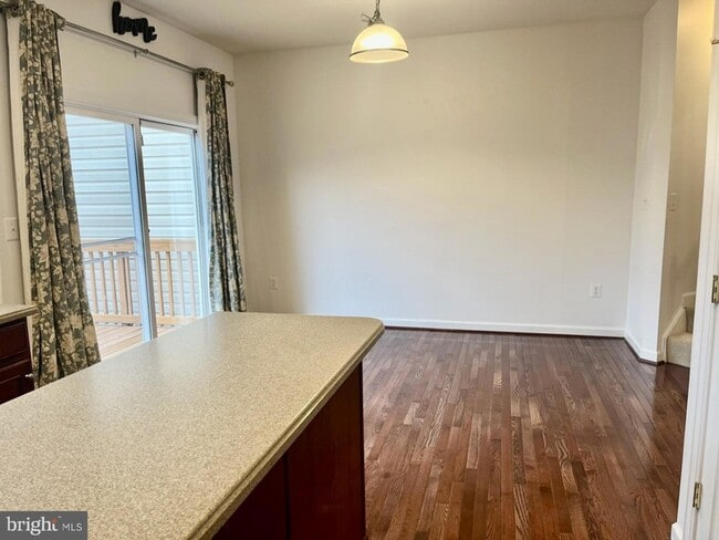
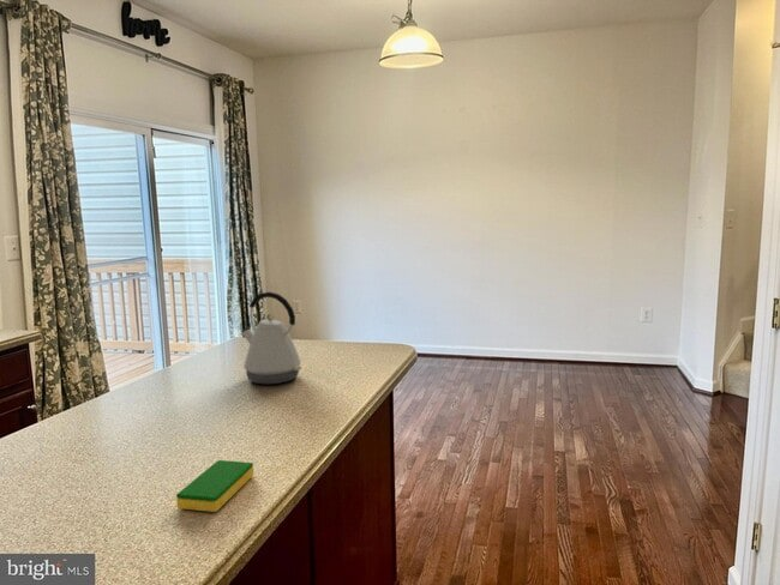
+ kettle (269, 334)
+ dish sponge (217, 483)
